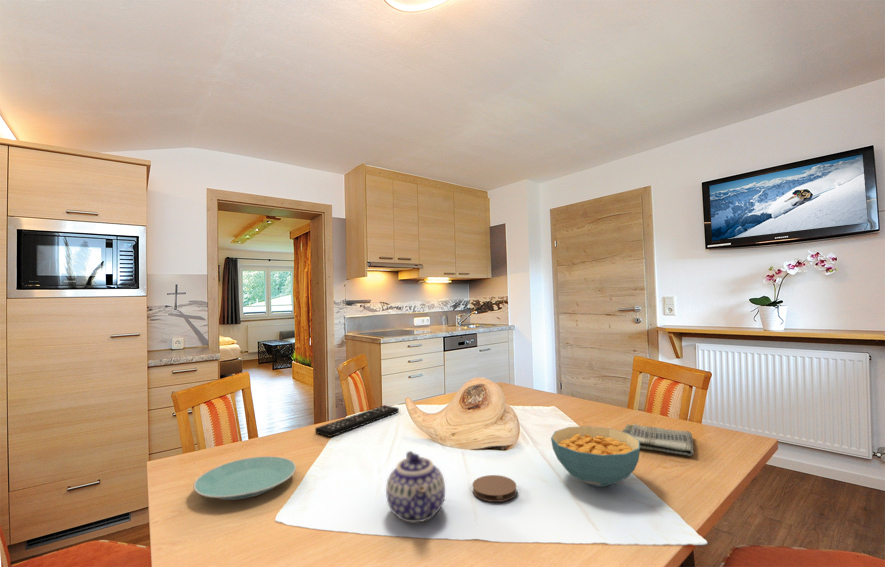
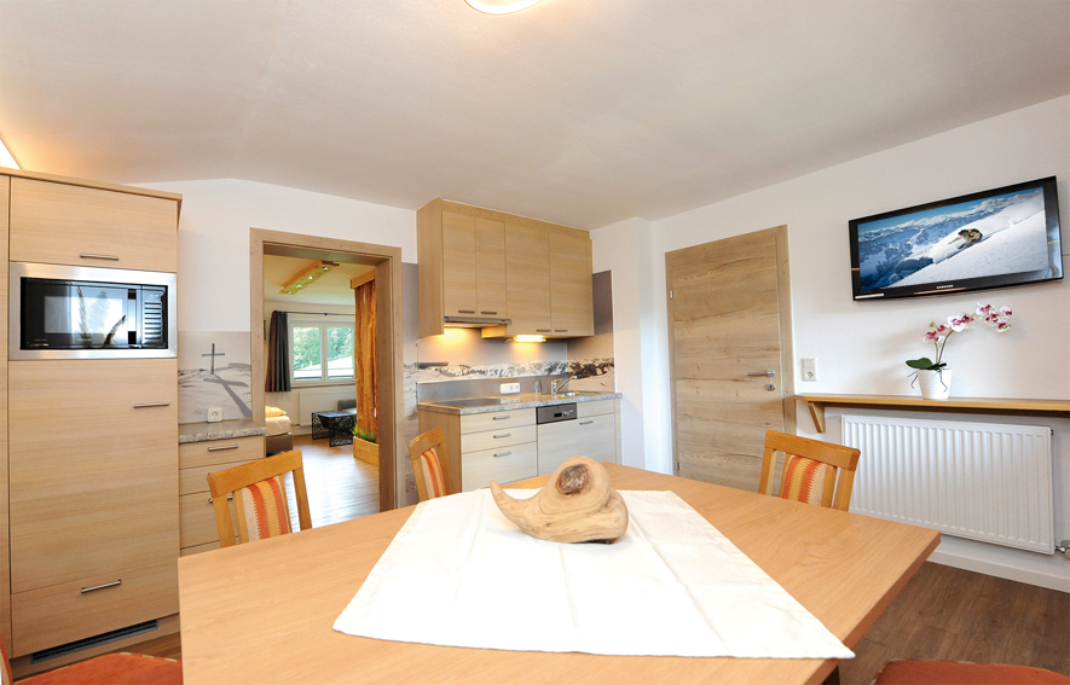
- remote control (360, 418)
- cereal bowl (595, 460)
- coaster (494, 487)
- dish towel (655, 436)
- teapot (415, 482)
- plate (247, 479)
